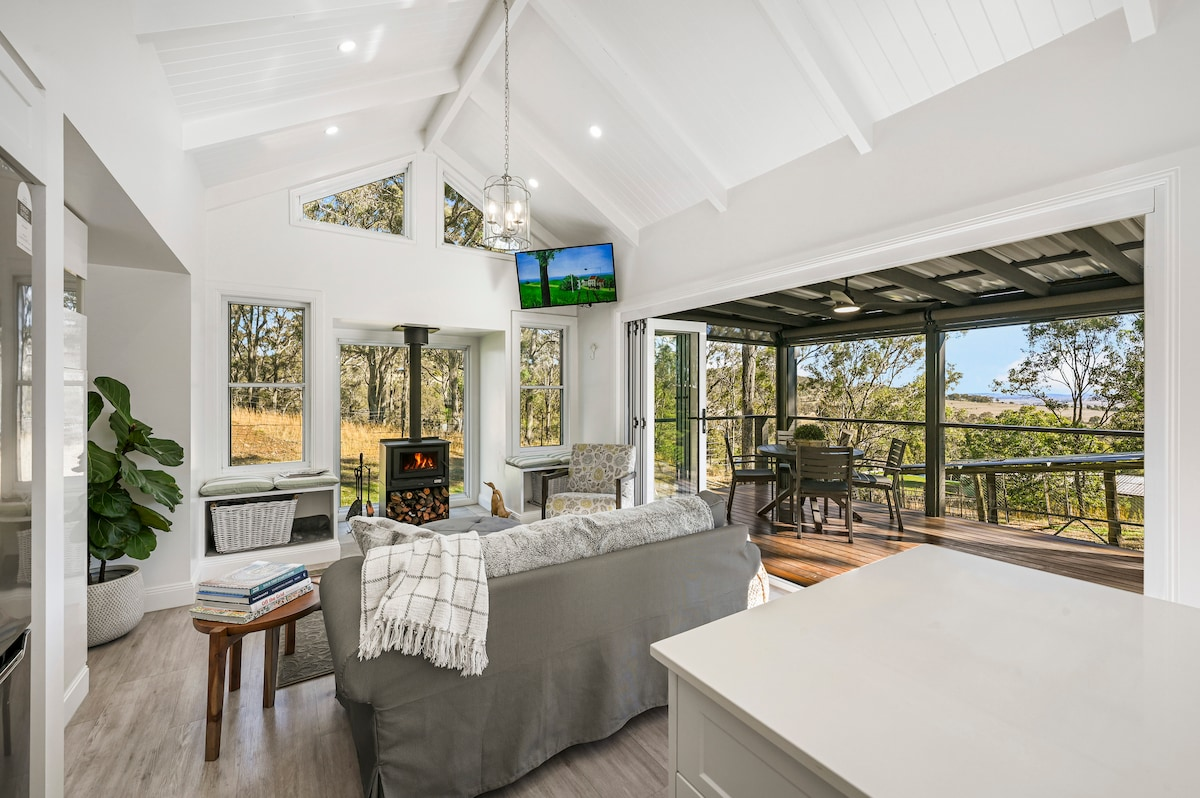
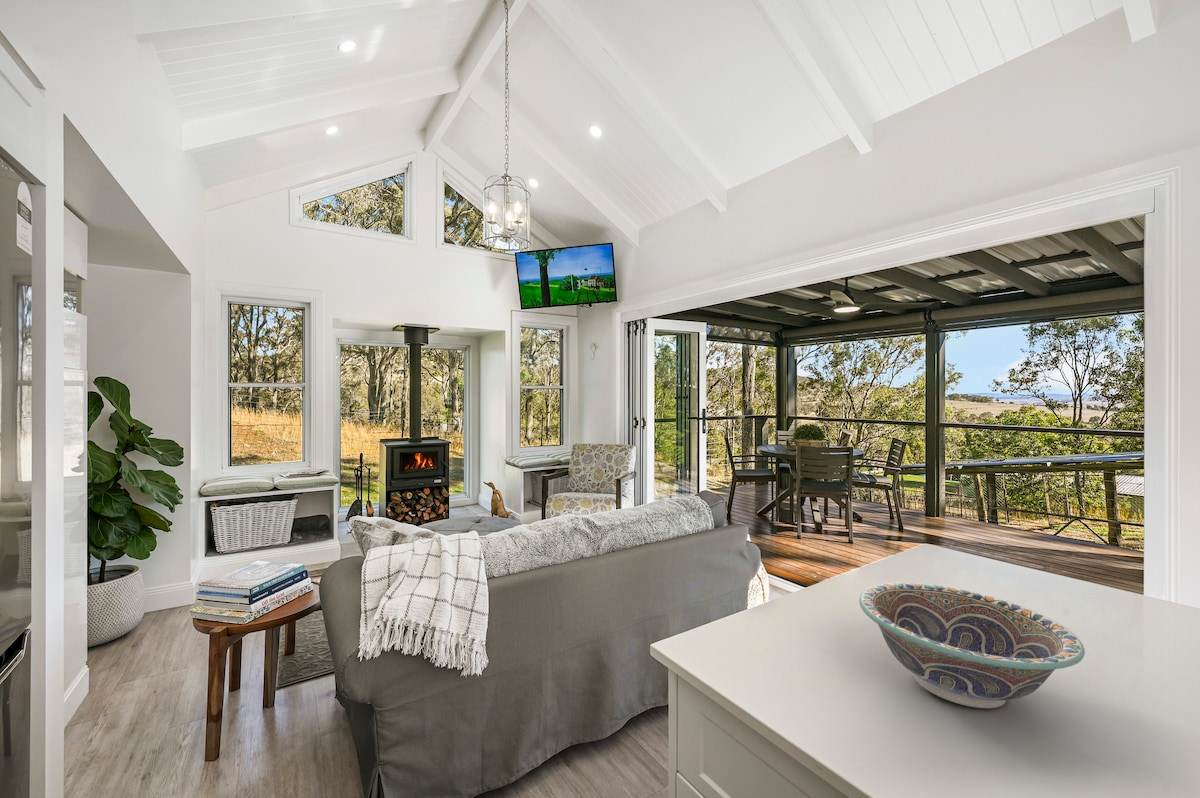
+ decorative bowl (961, 650)
